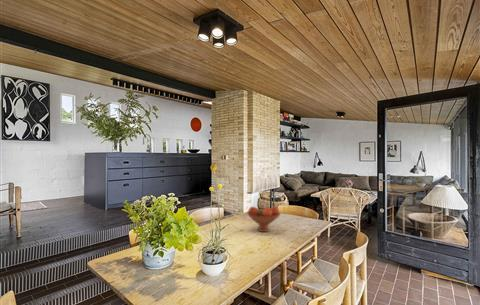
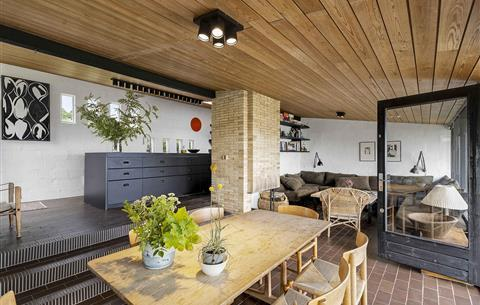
- fruit bowl (263, 217)
